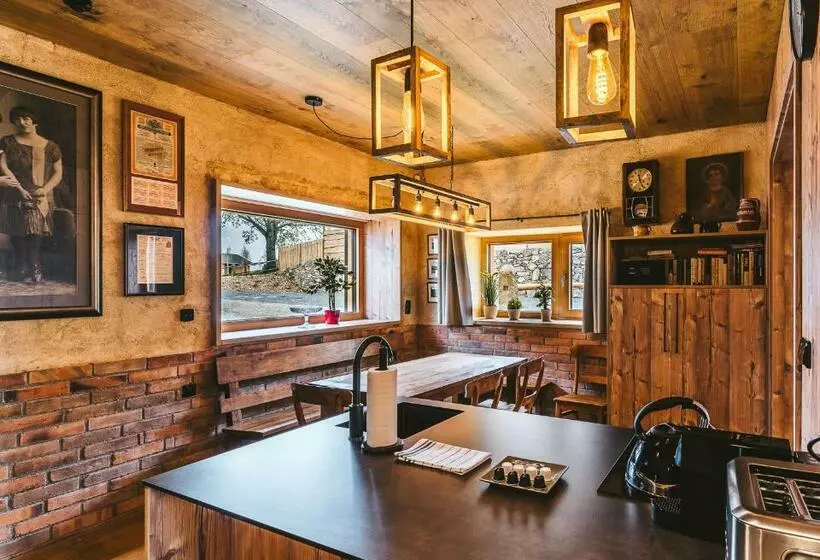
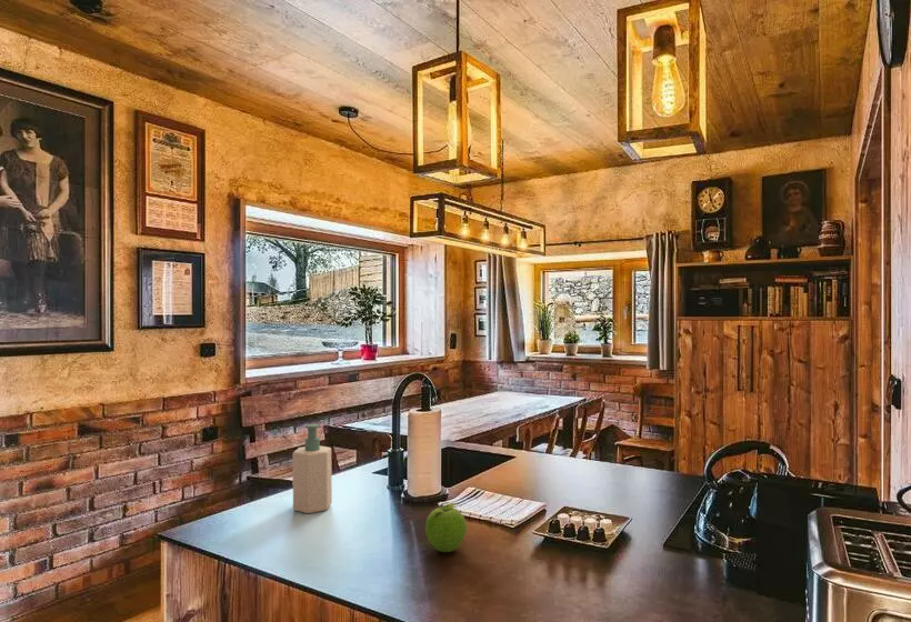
+ soap bottle (312, 465)
+ fruit (446, 526)
